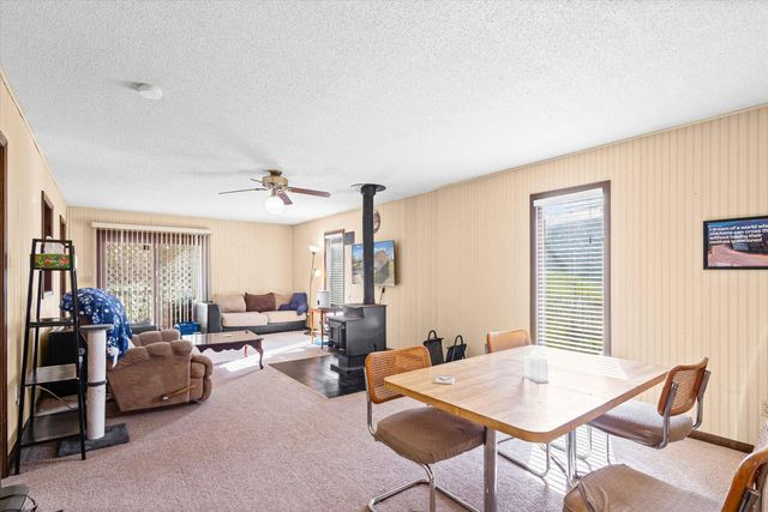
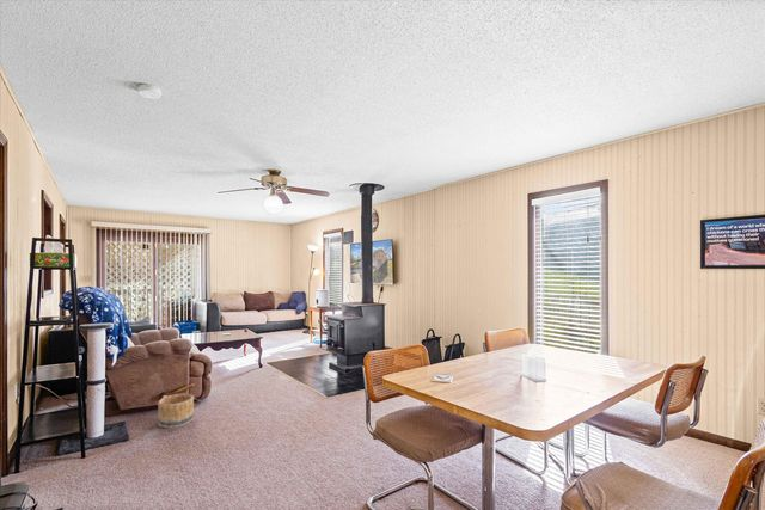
+ basket (176, 410)
